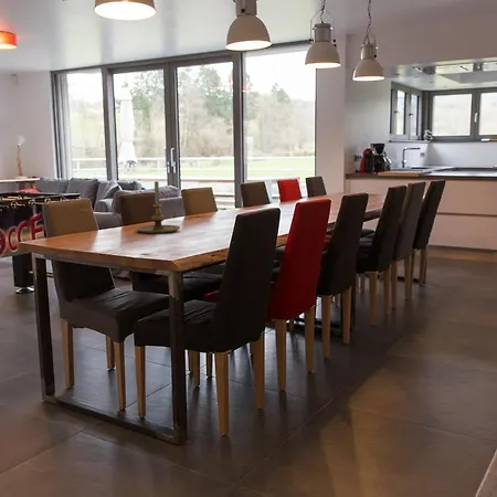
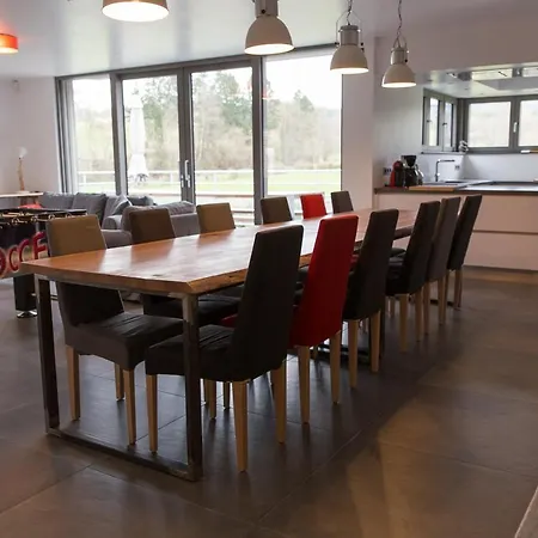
- candle holder (157, 205)
